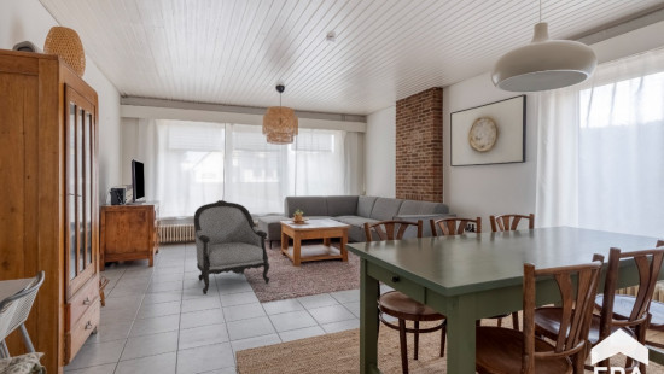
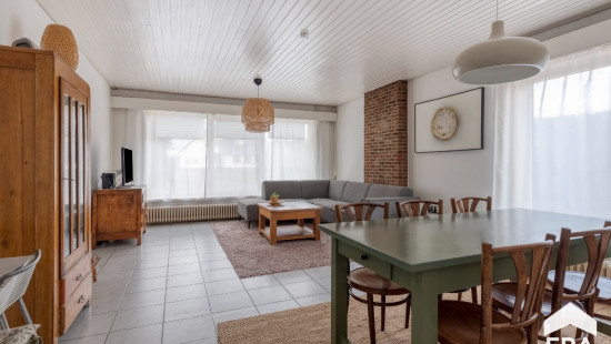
- armchair (228, 241)
